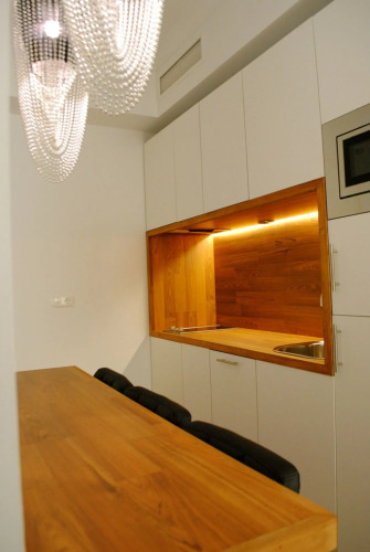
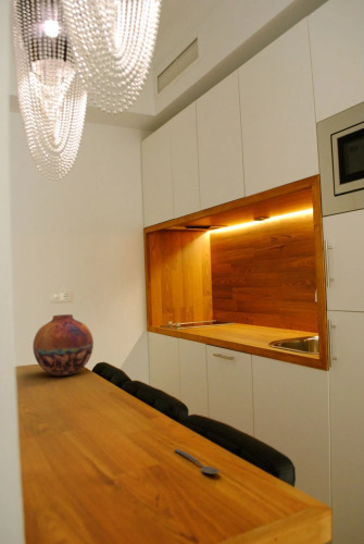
+ vase (63, 344)
+ spoon (194, 460)
